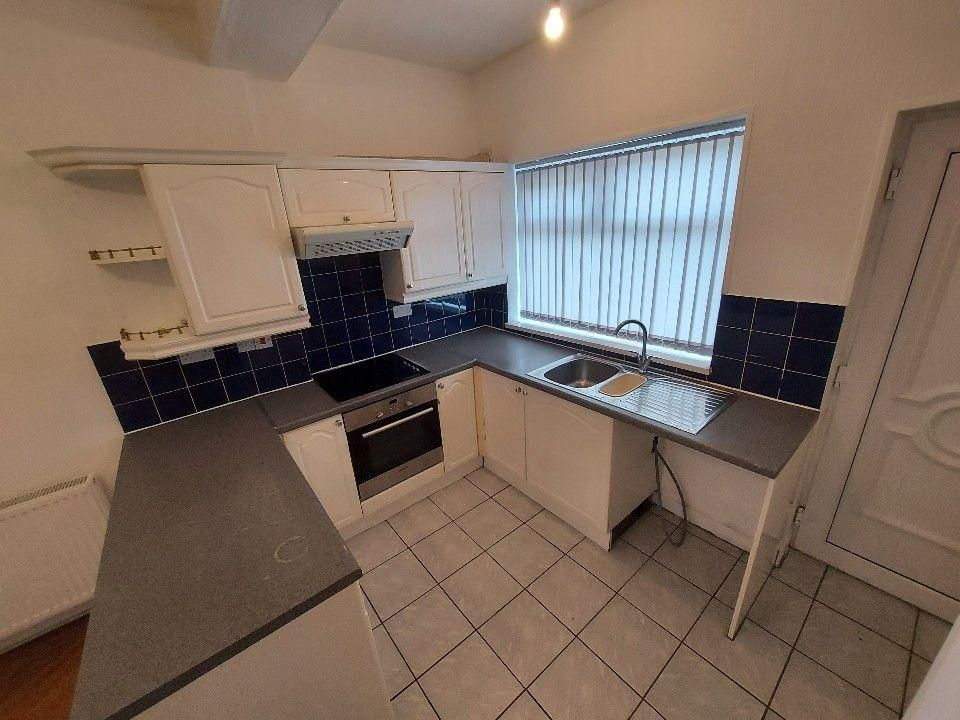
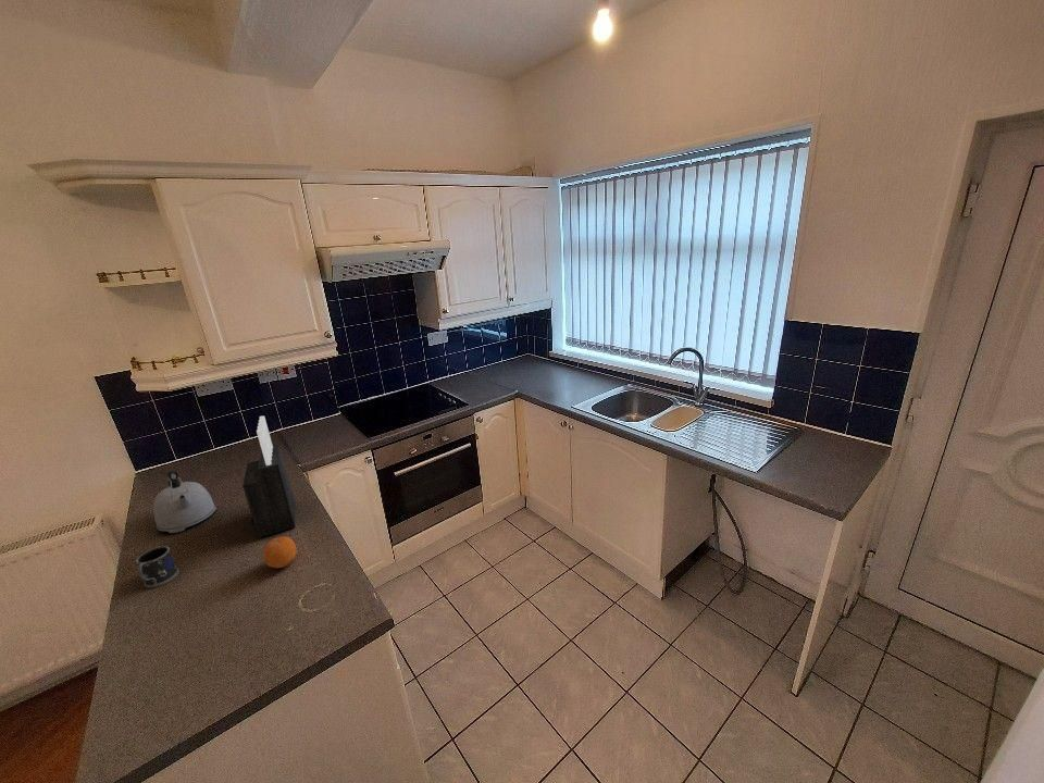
+ knife block (261, 474)
+ kettle (179, 495)
+ mug (153, 568)
+ fruit (279, 551)
